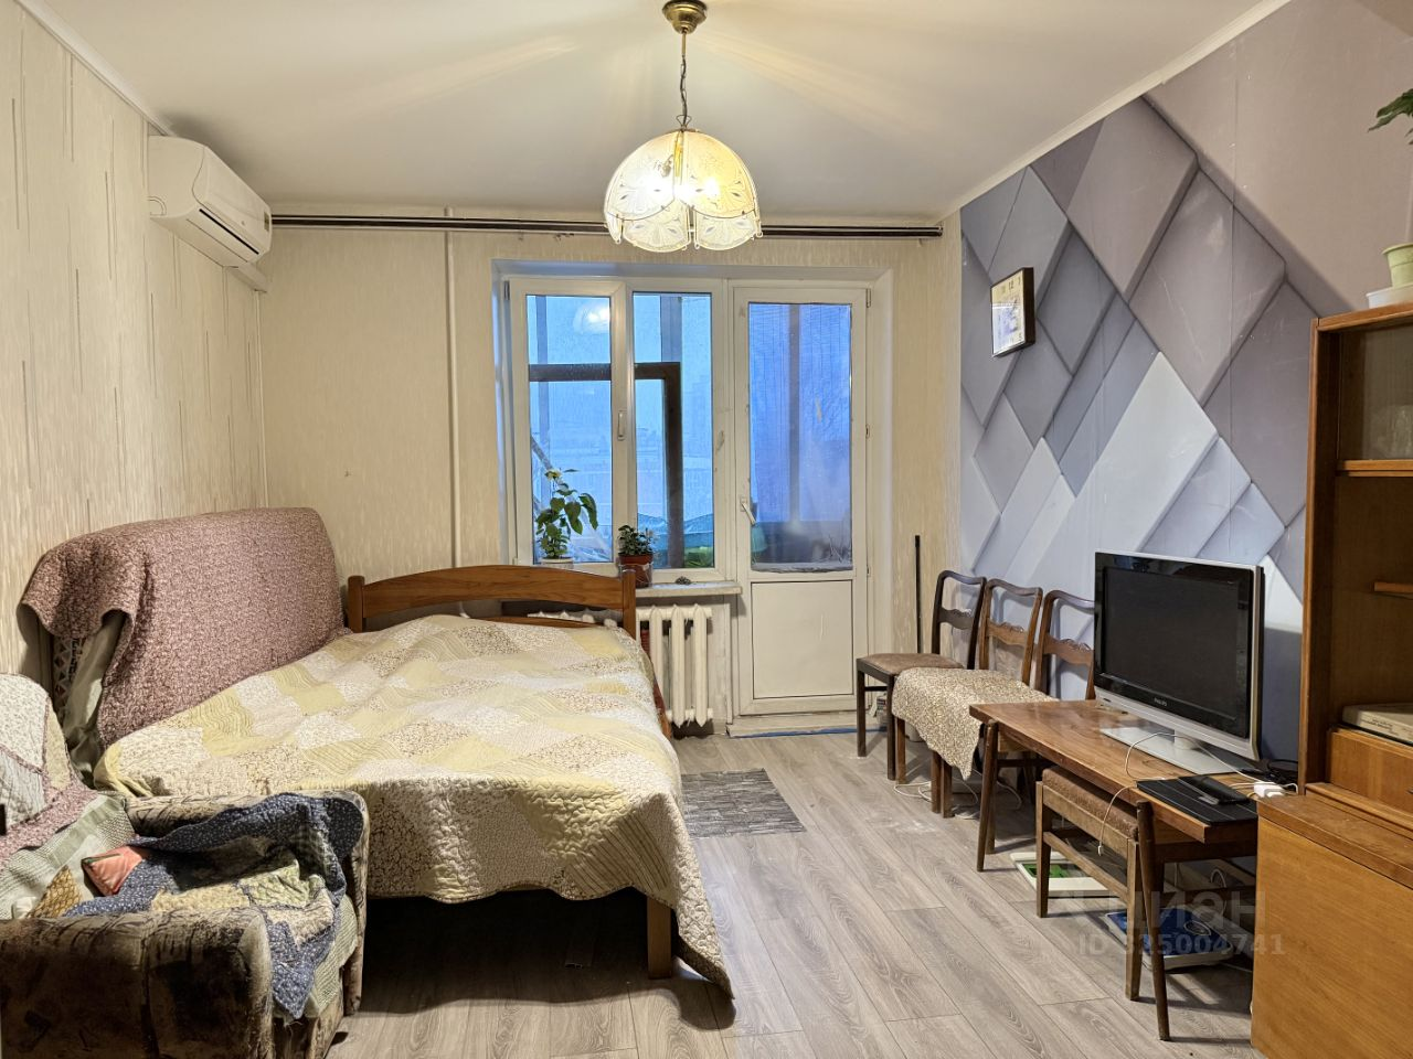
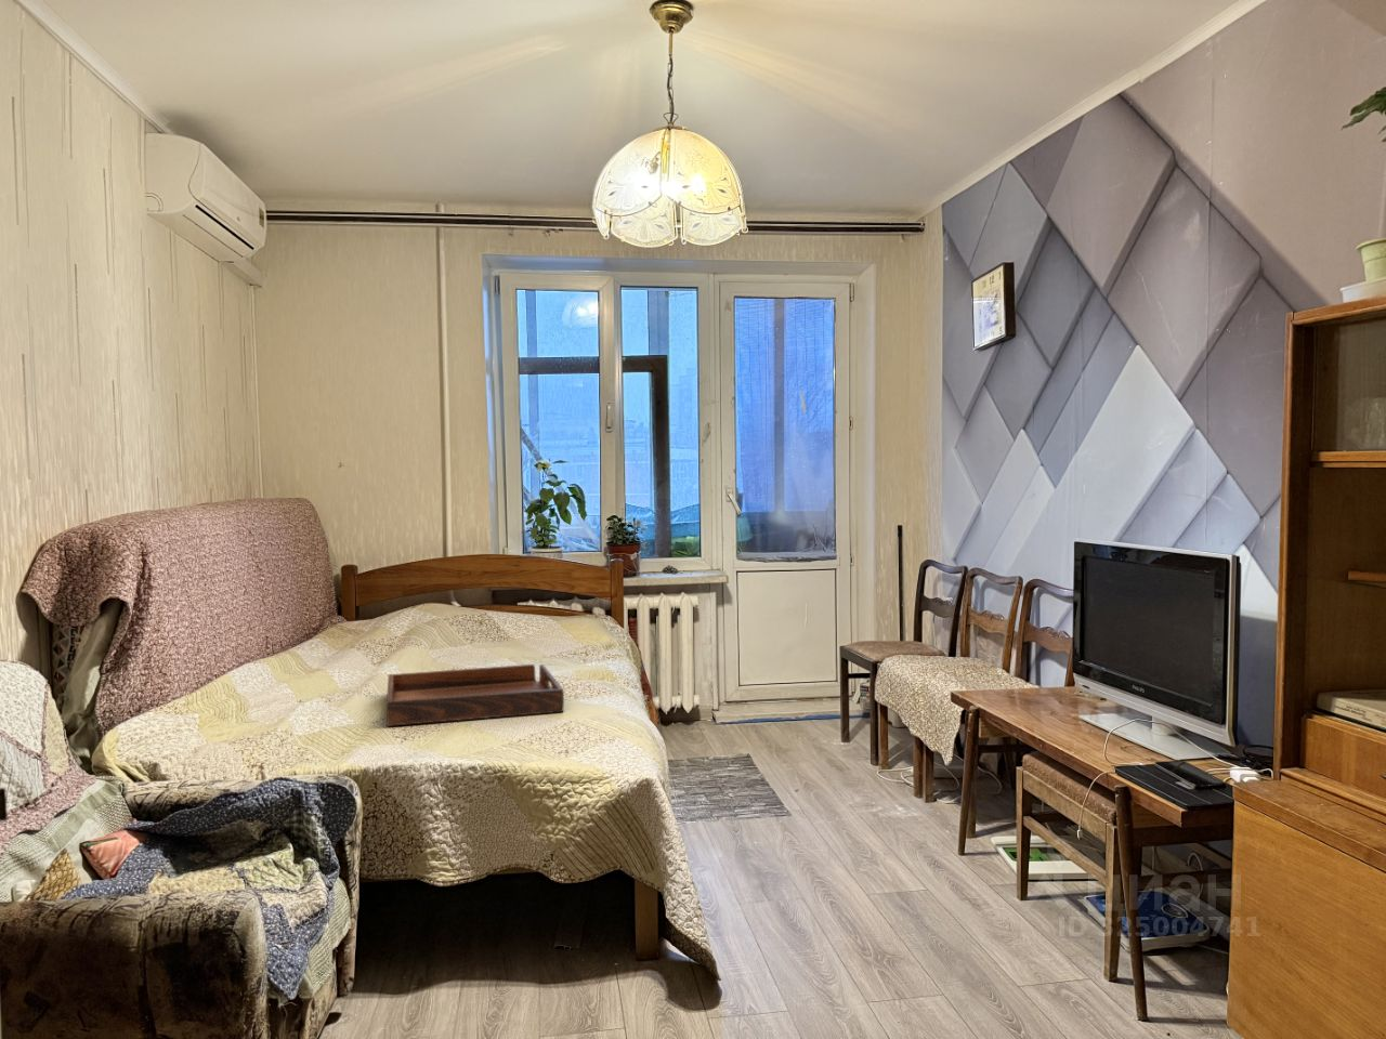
+ serving tray (473, 692)
